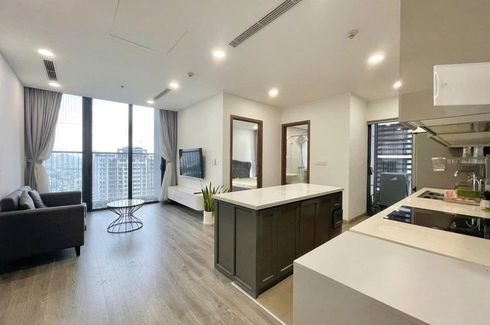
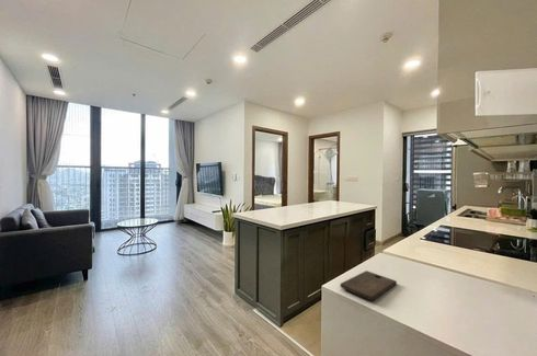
+ cutting board (368, 284)
